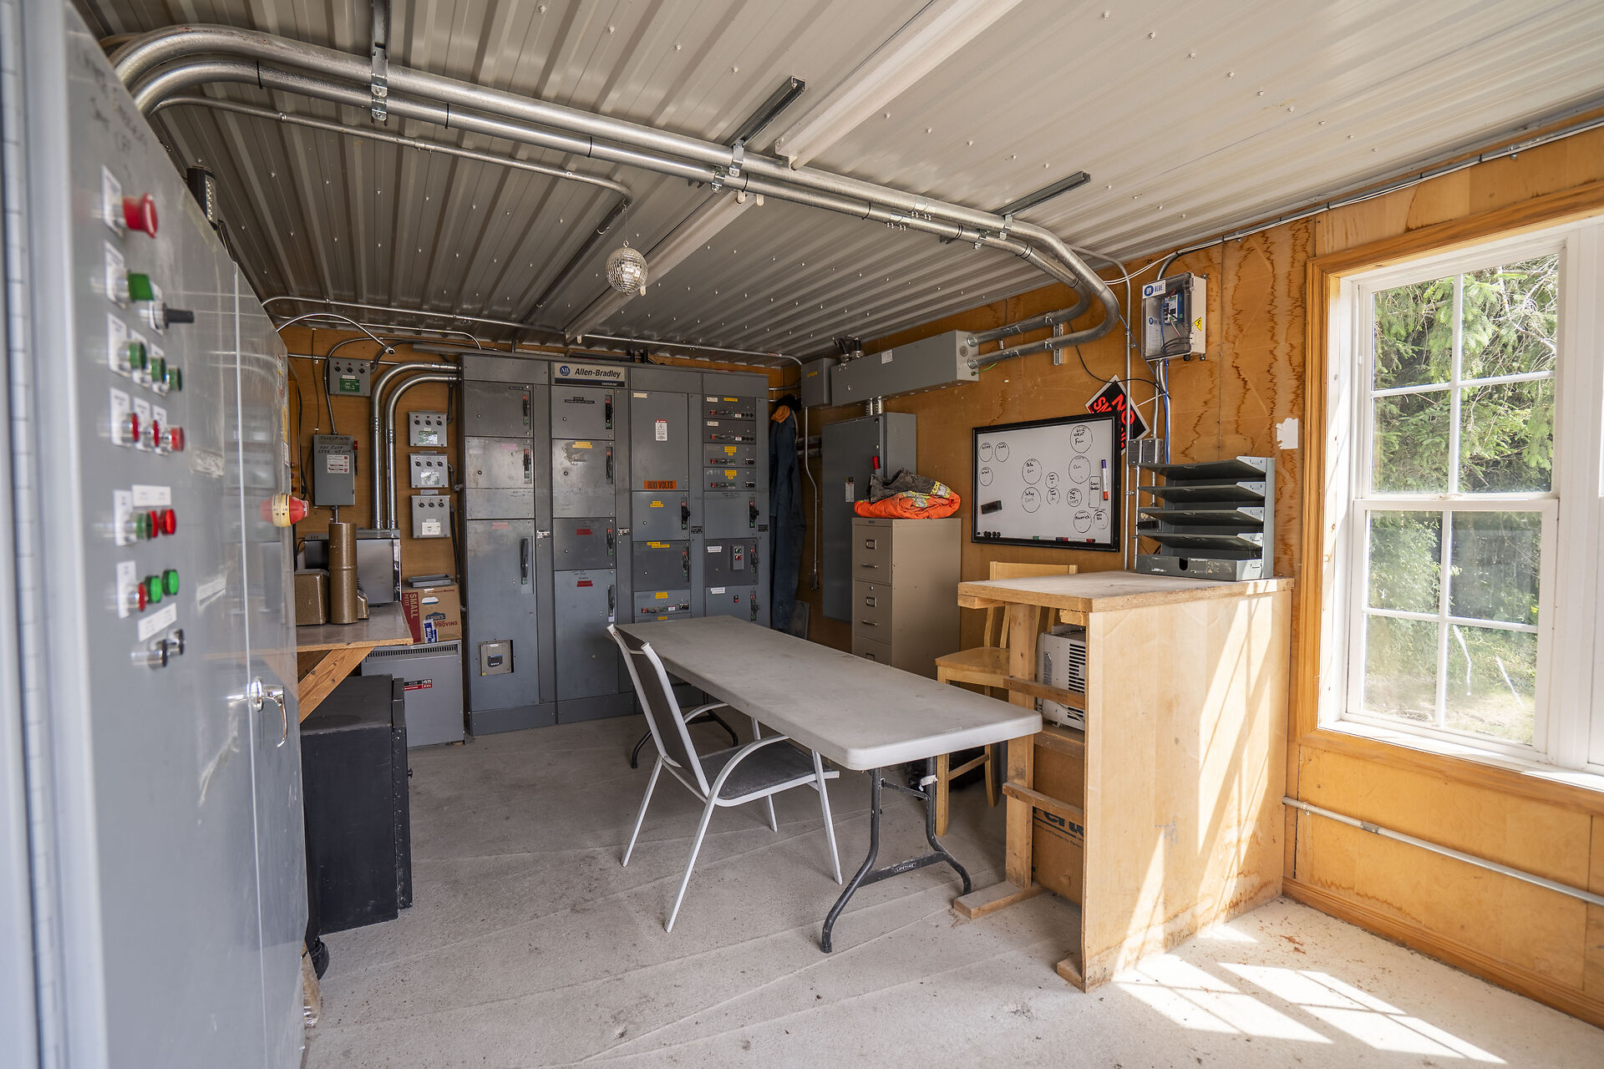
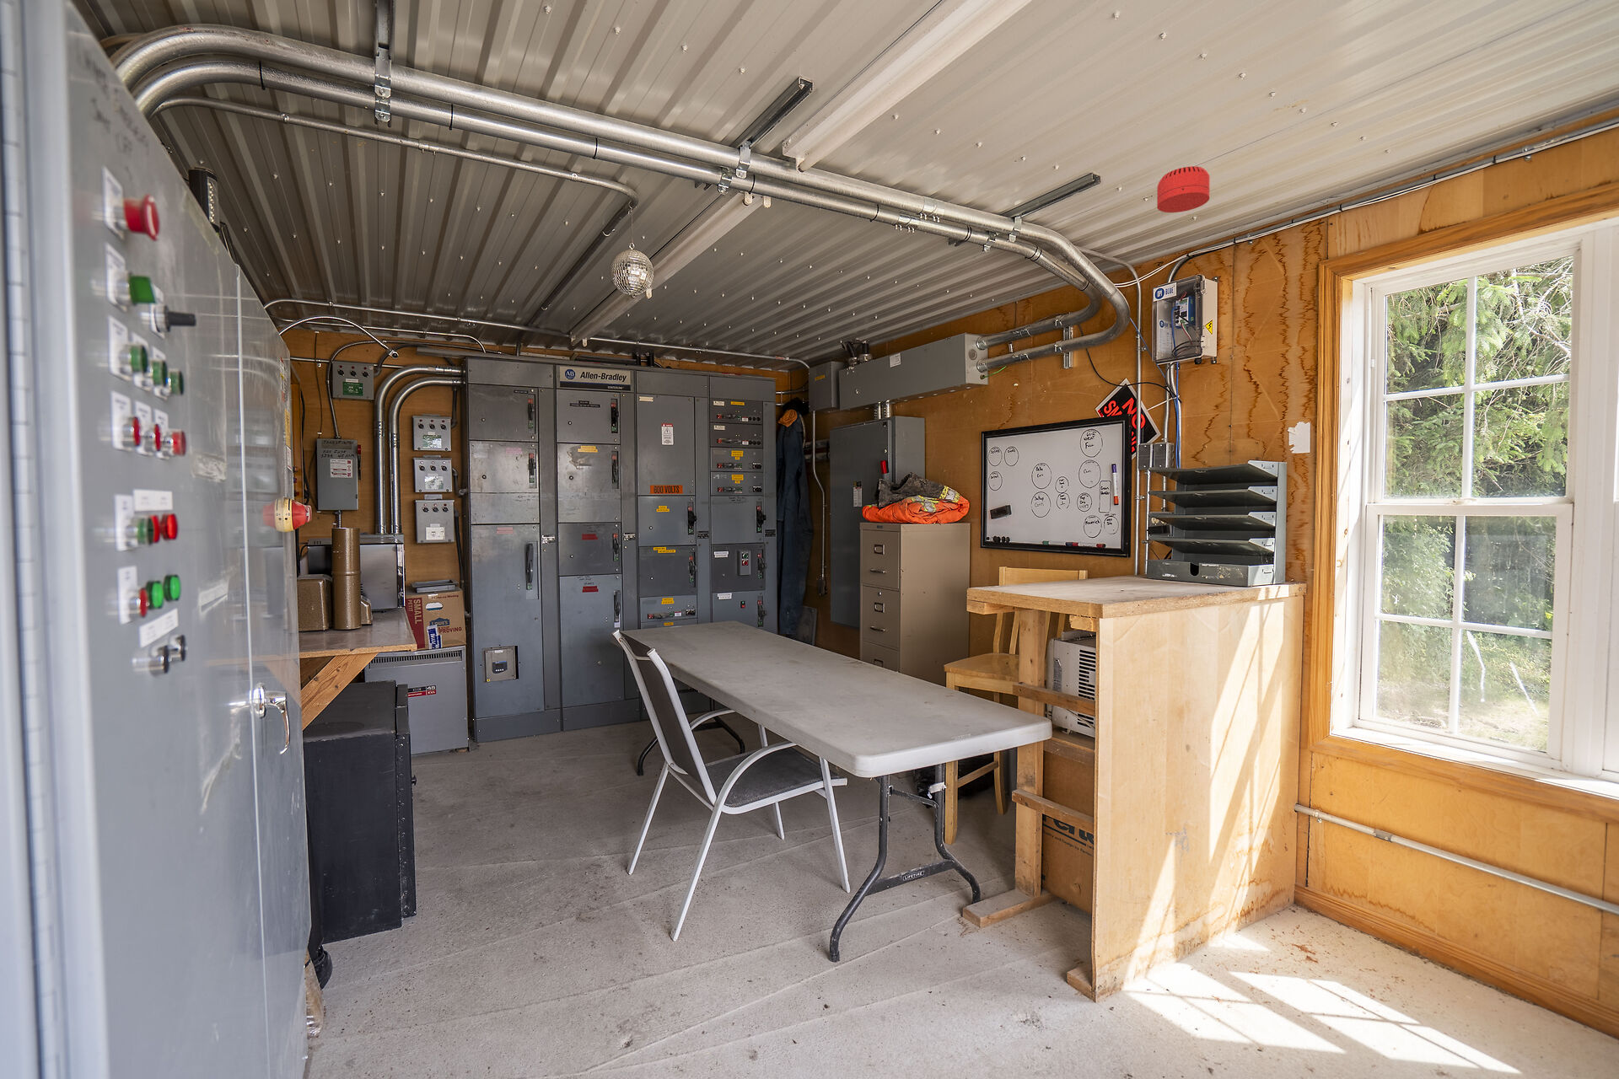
+ smoke detector (1183, 189)
